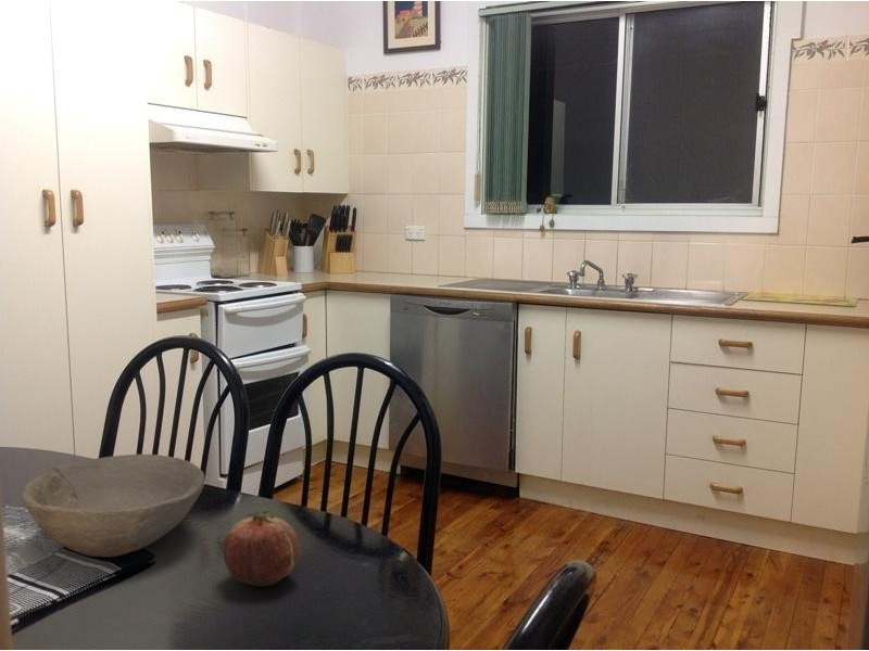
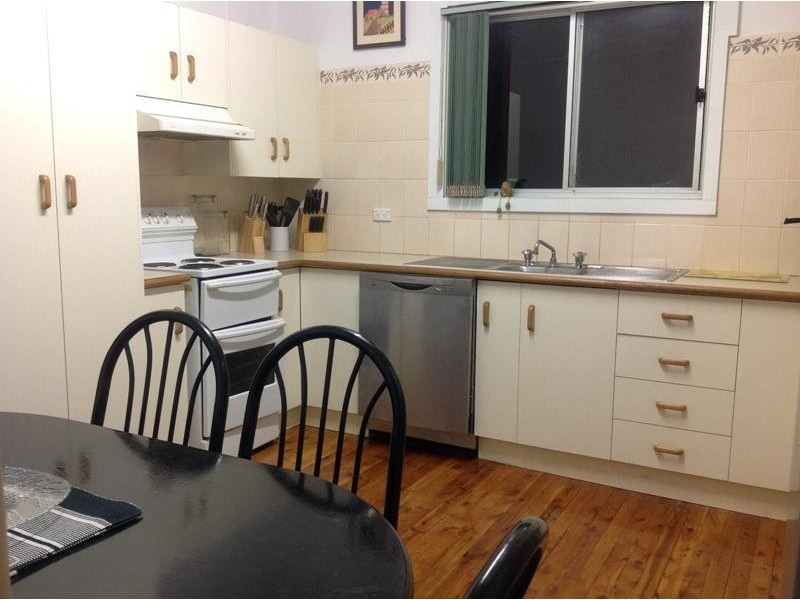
- fruit (260, 546)
- bowl (116, 511)
